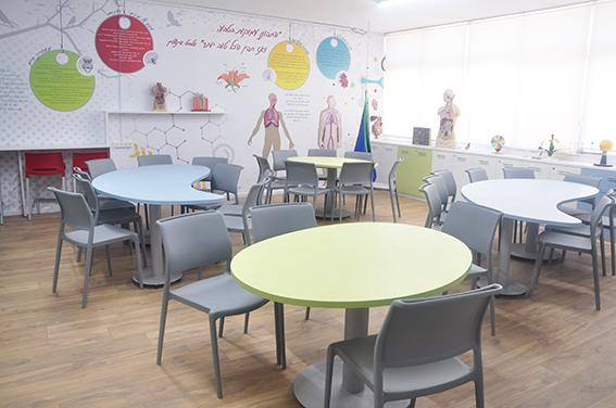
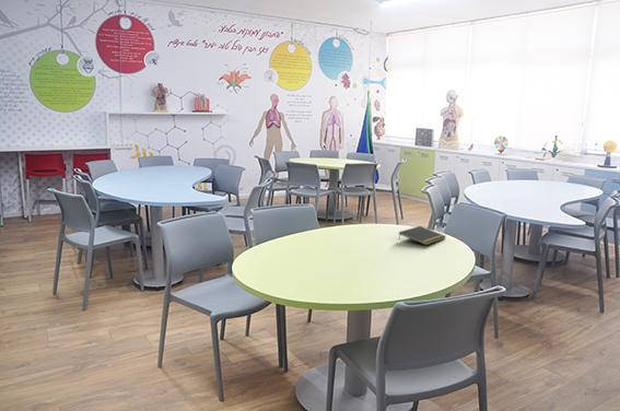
+ notepad (422, 235)
